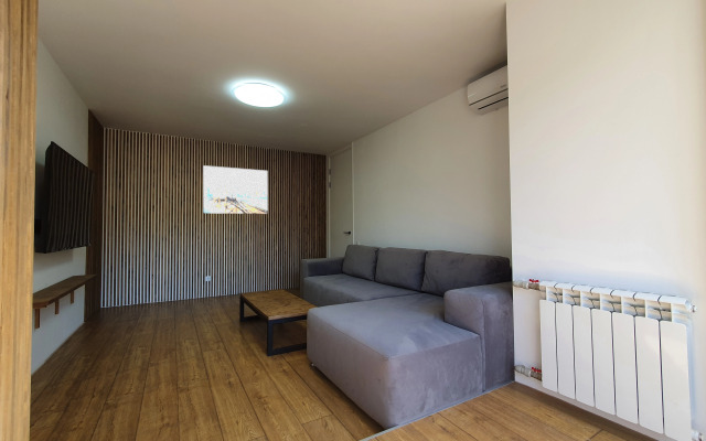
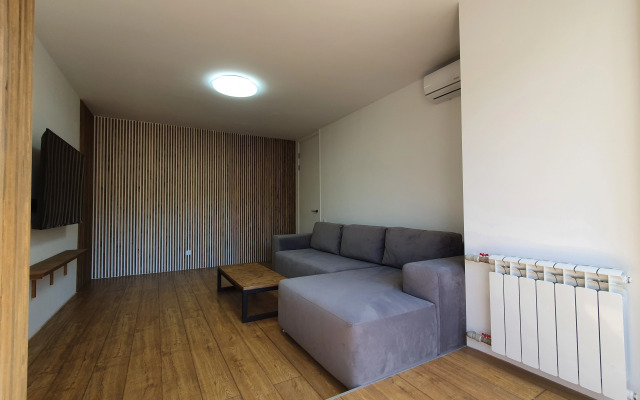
- wall art (236, 191)
